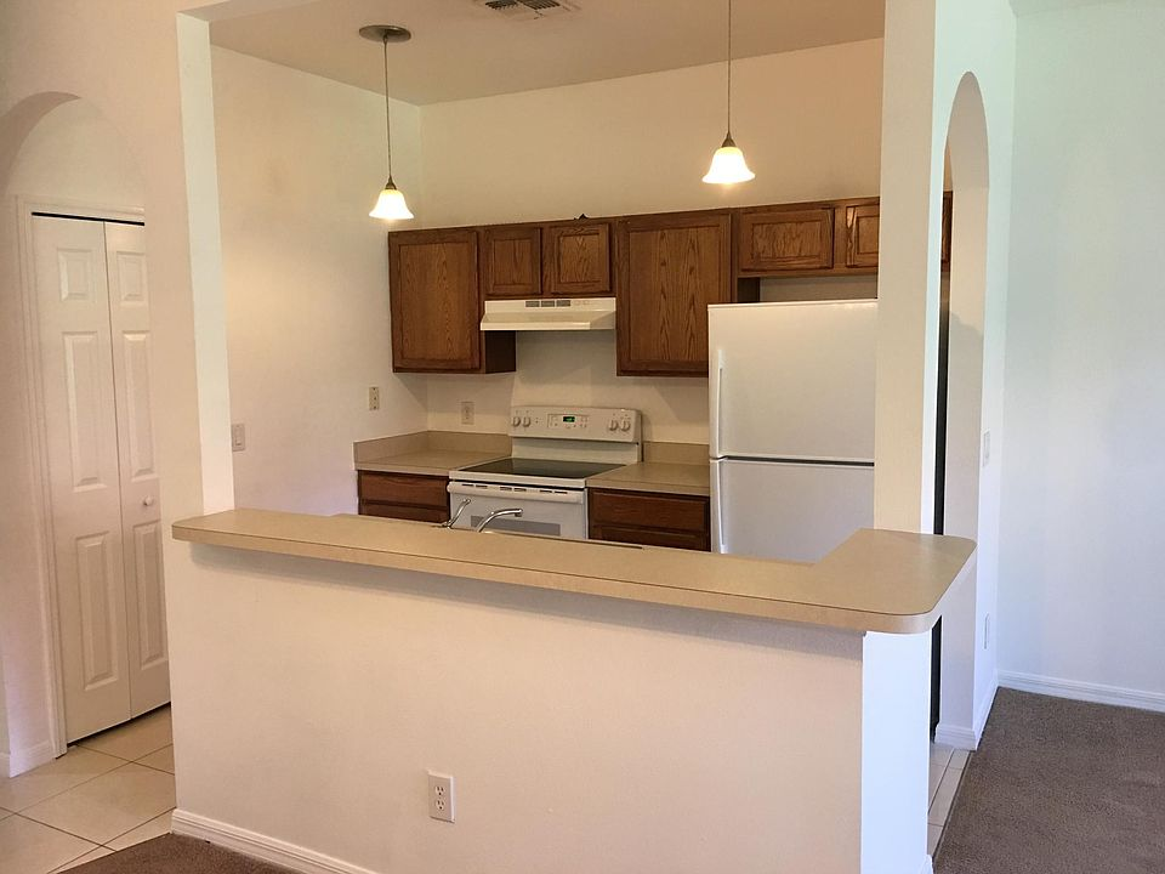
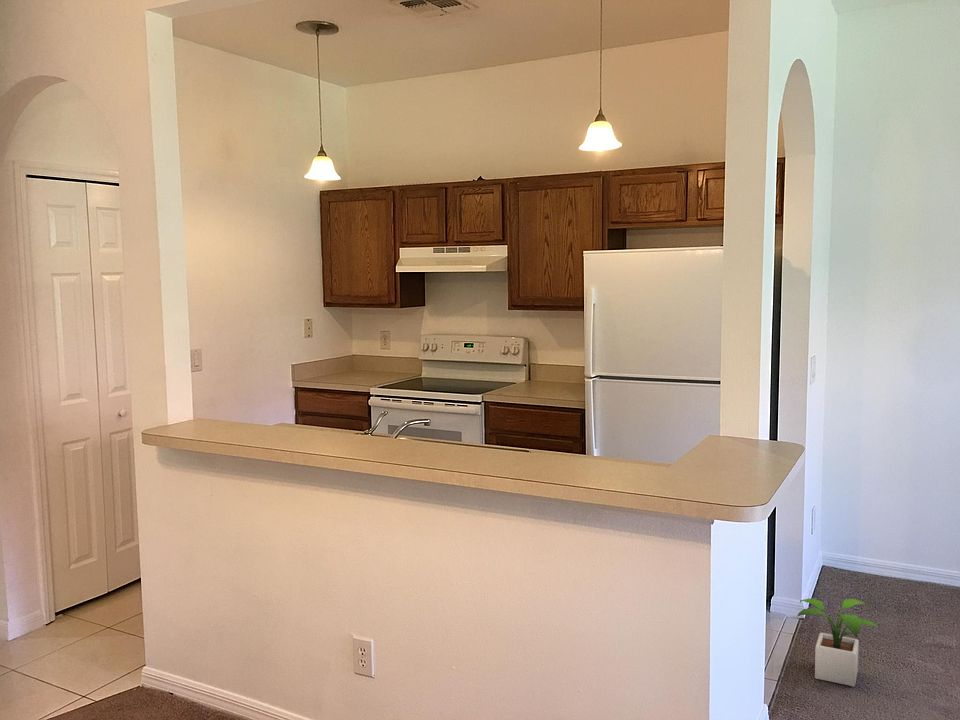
+ potted plant (835, 640)
